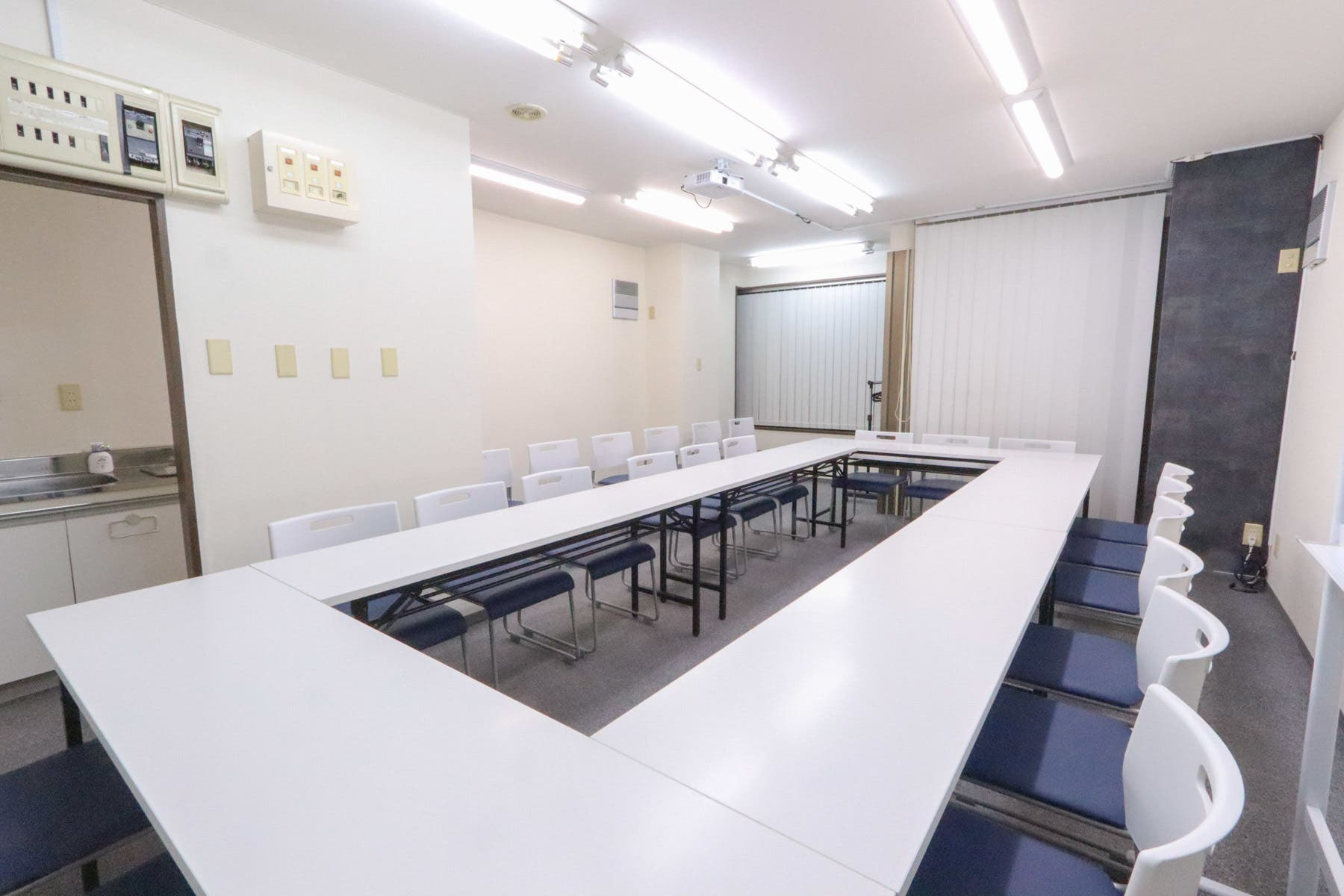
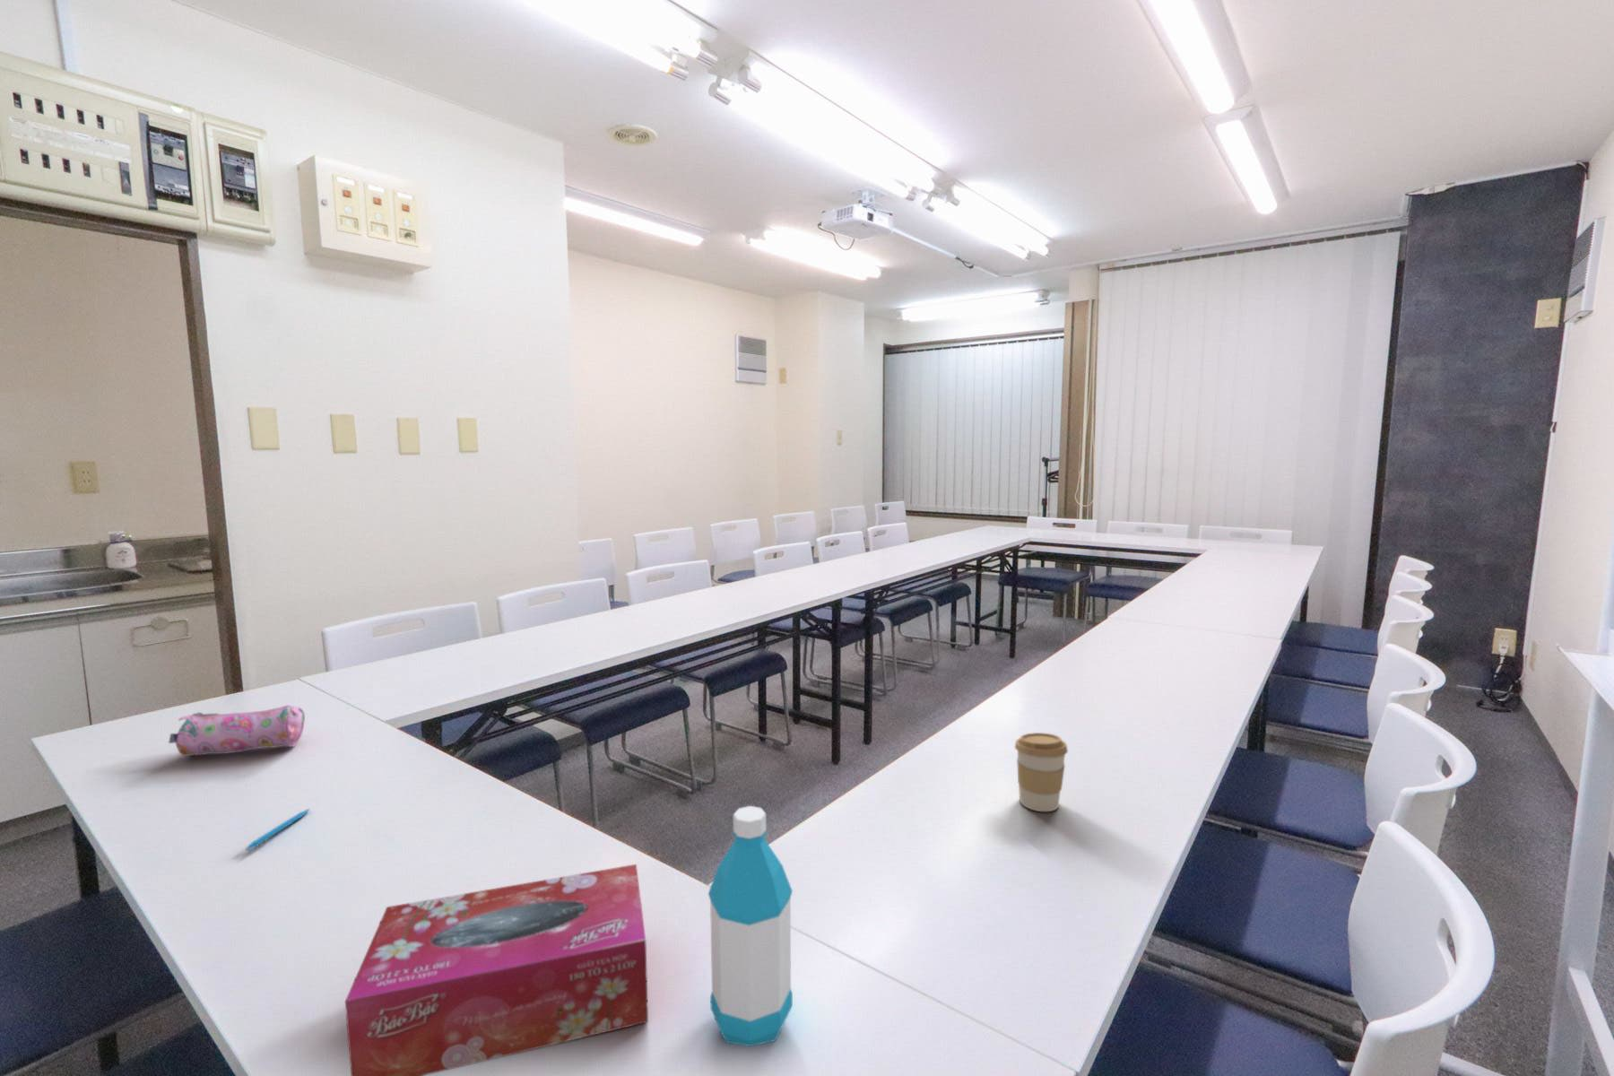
+ pen (280, 827)
+ water bottle (751, 920)
+ coffee cup (1039, 770)
+ tissue box (514, 962)
+ pencil case (241, 730)
